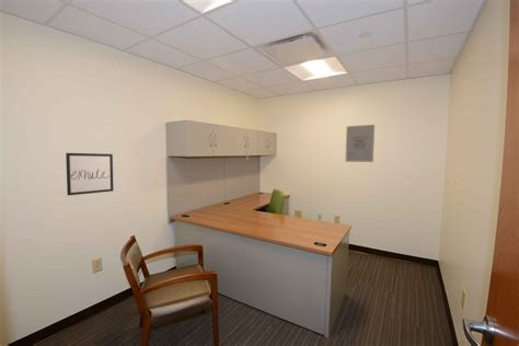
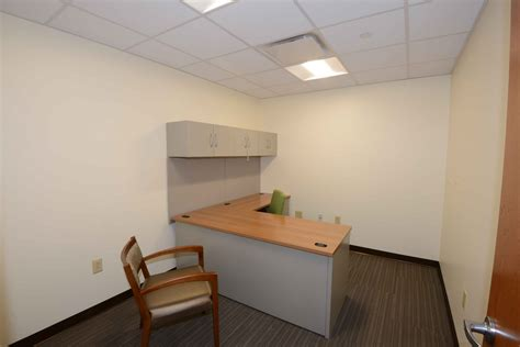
- wall art (359, 143)
- wall art (91, 173)
